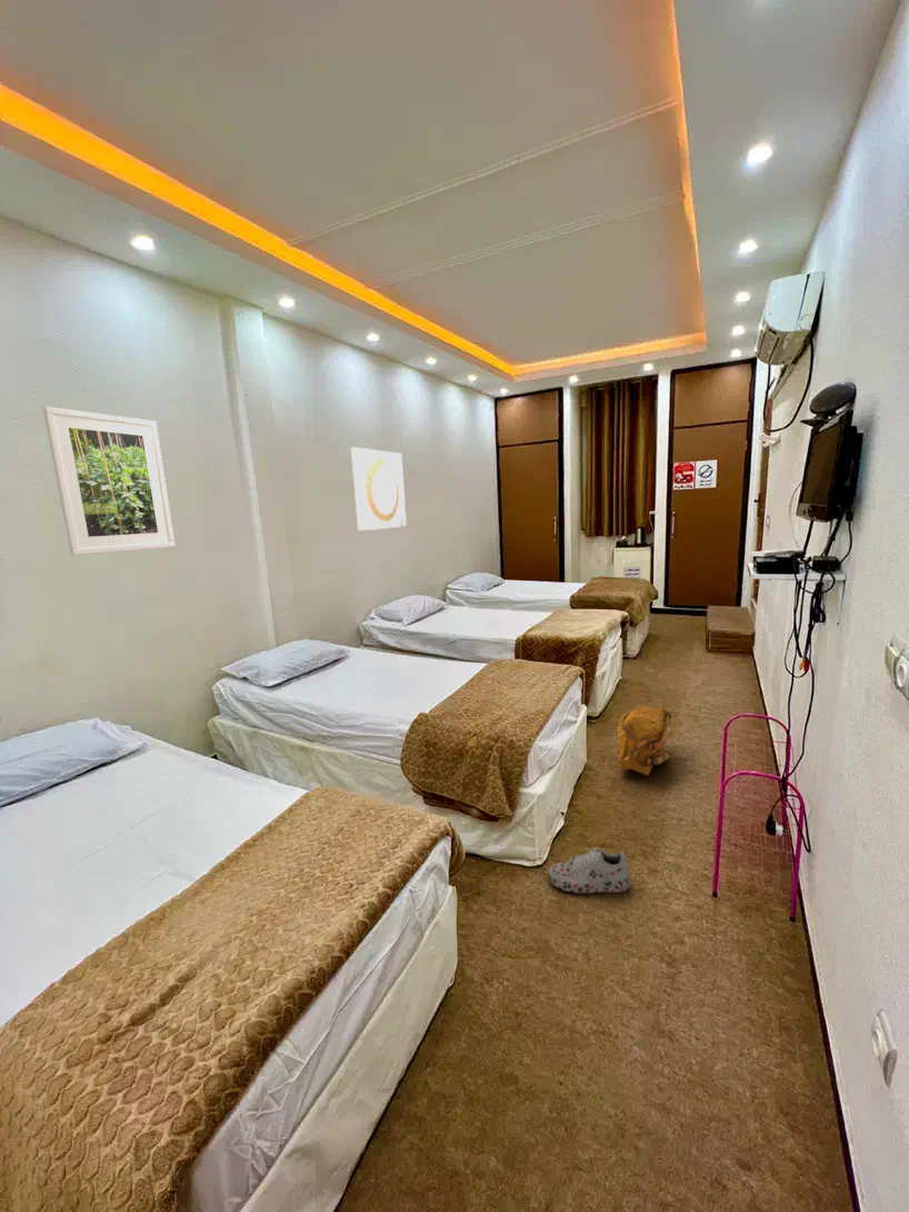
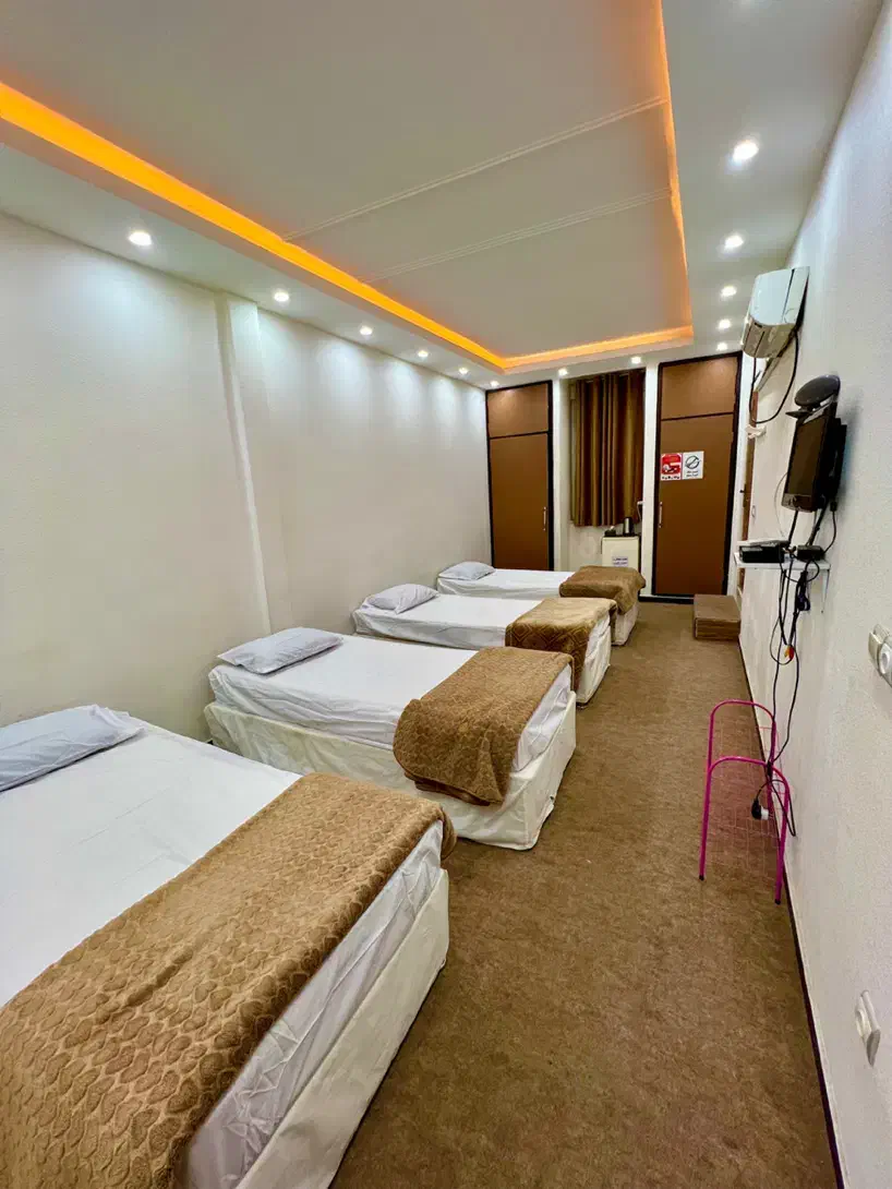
- wall art (380, 490)
- shoe (588, 867)
- backpack (642, 739)
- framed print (116, 484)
